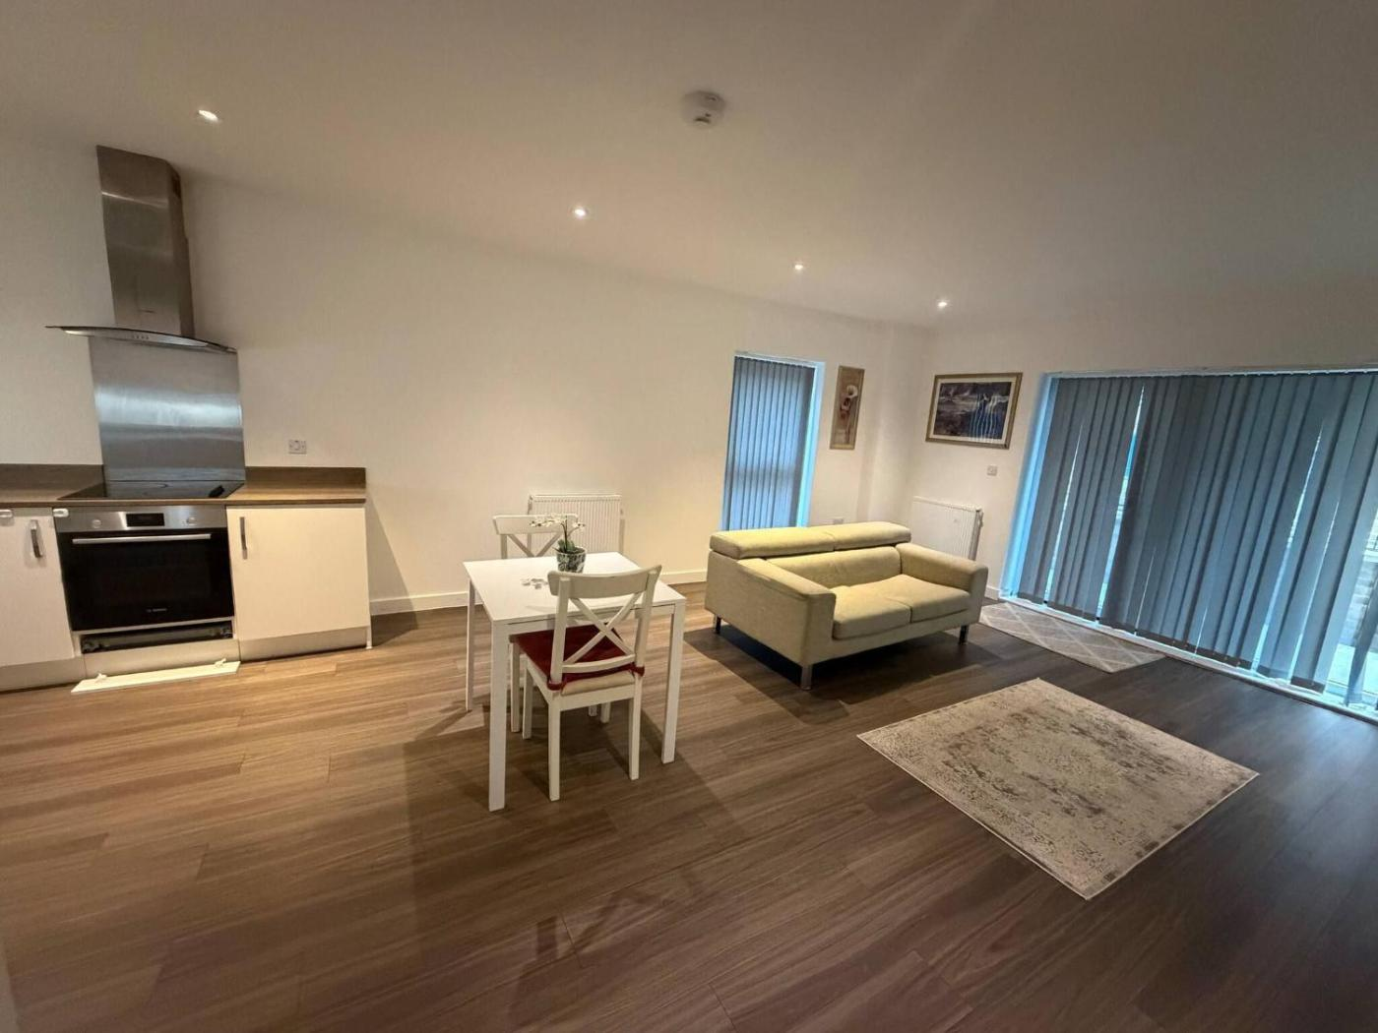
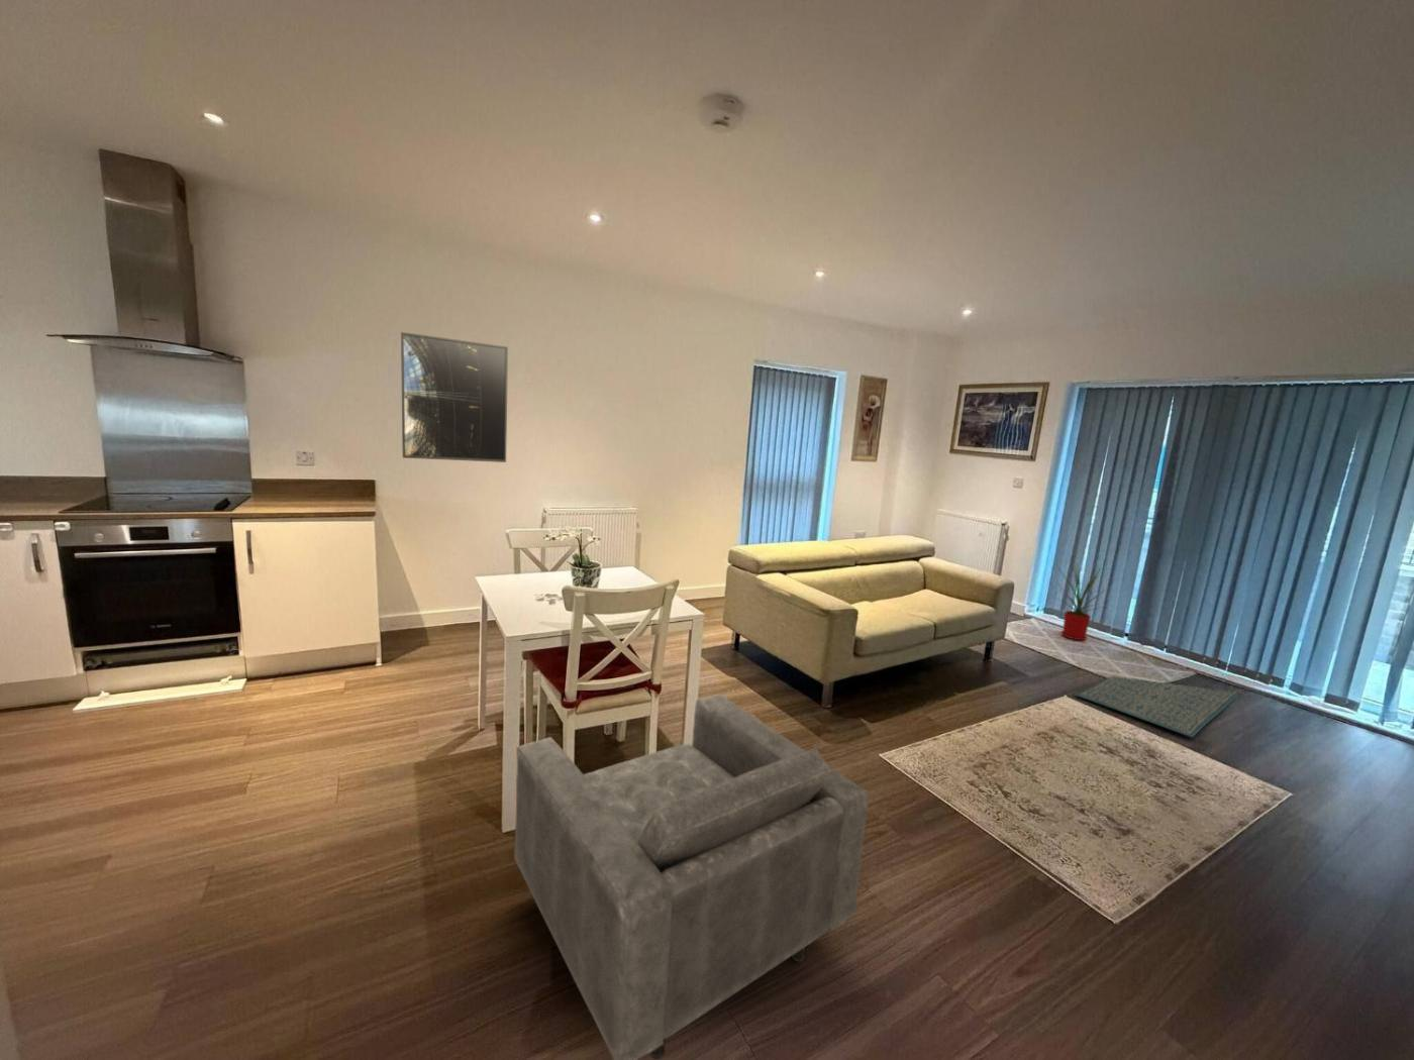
+ rug (1160, 693)
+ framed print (455, 401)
+ armchair (683, 828)
+ house plant (1081, 599)
